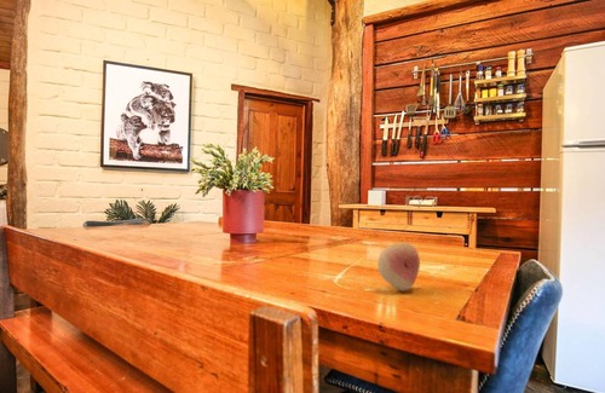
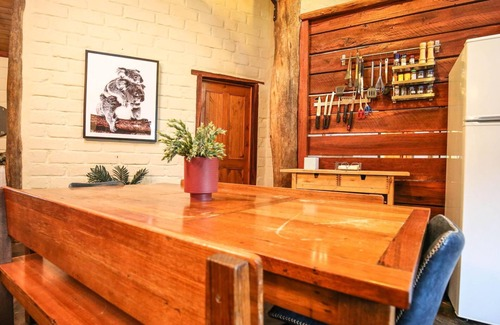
- fruit (401, 266)
